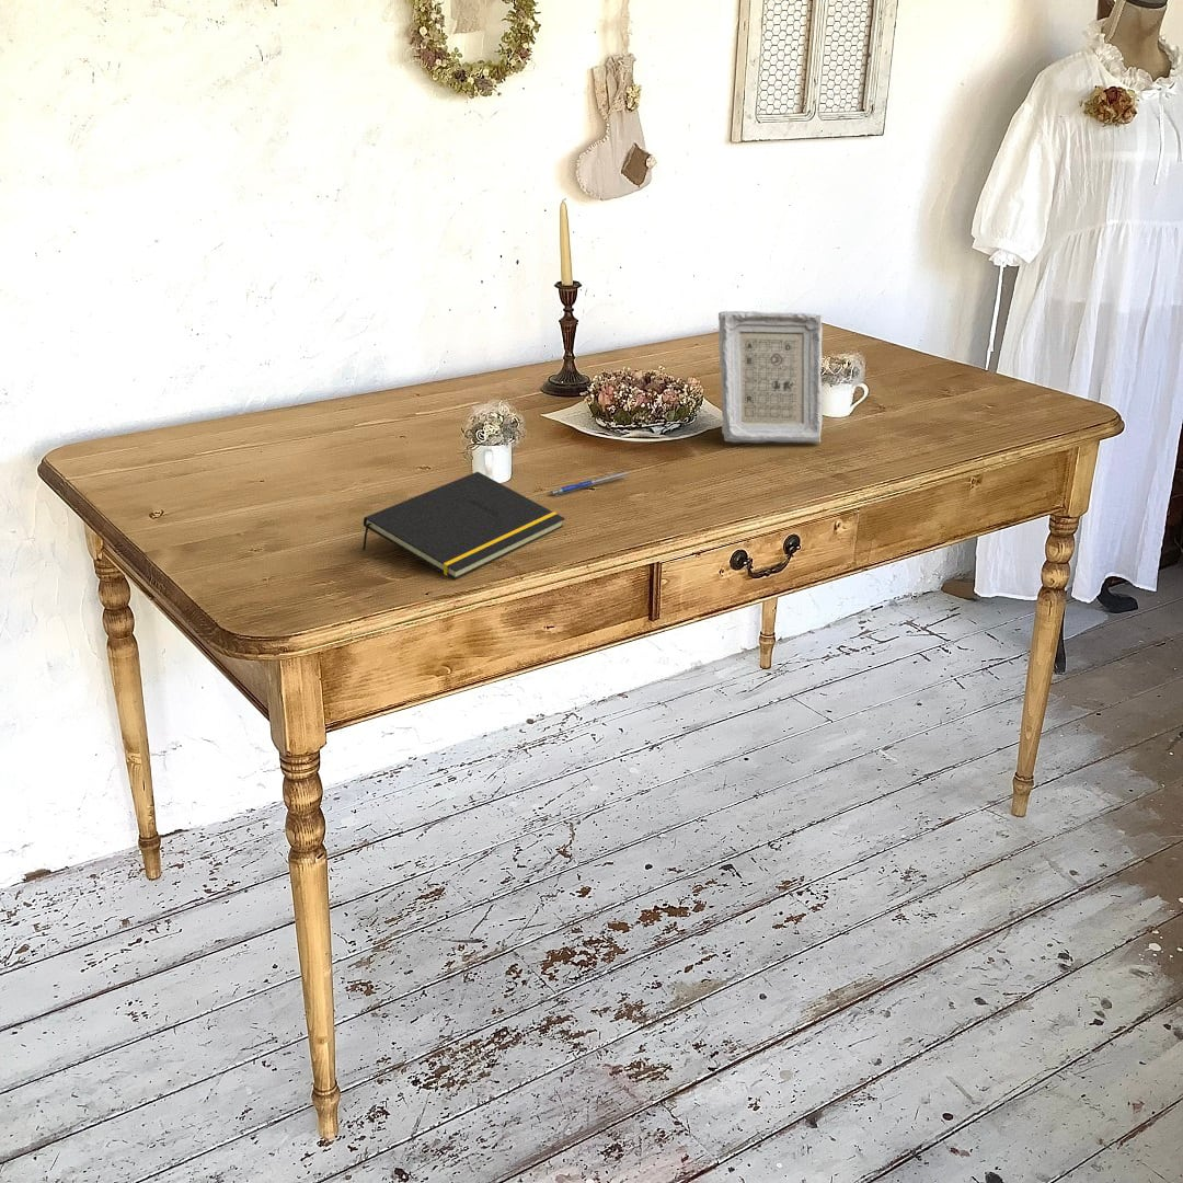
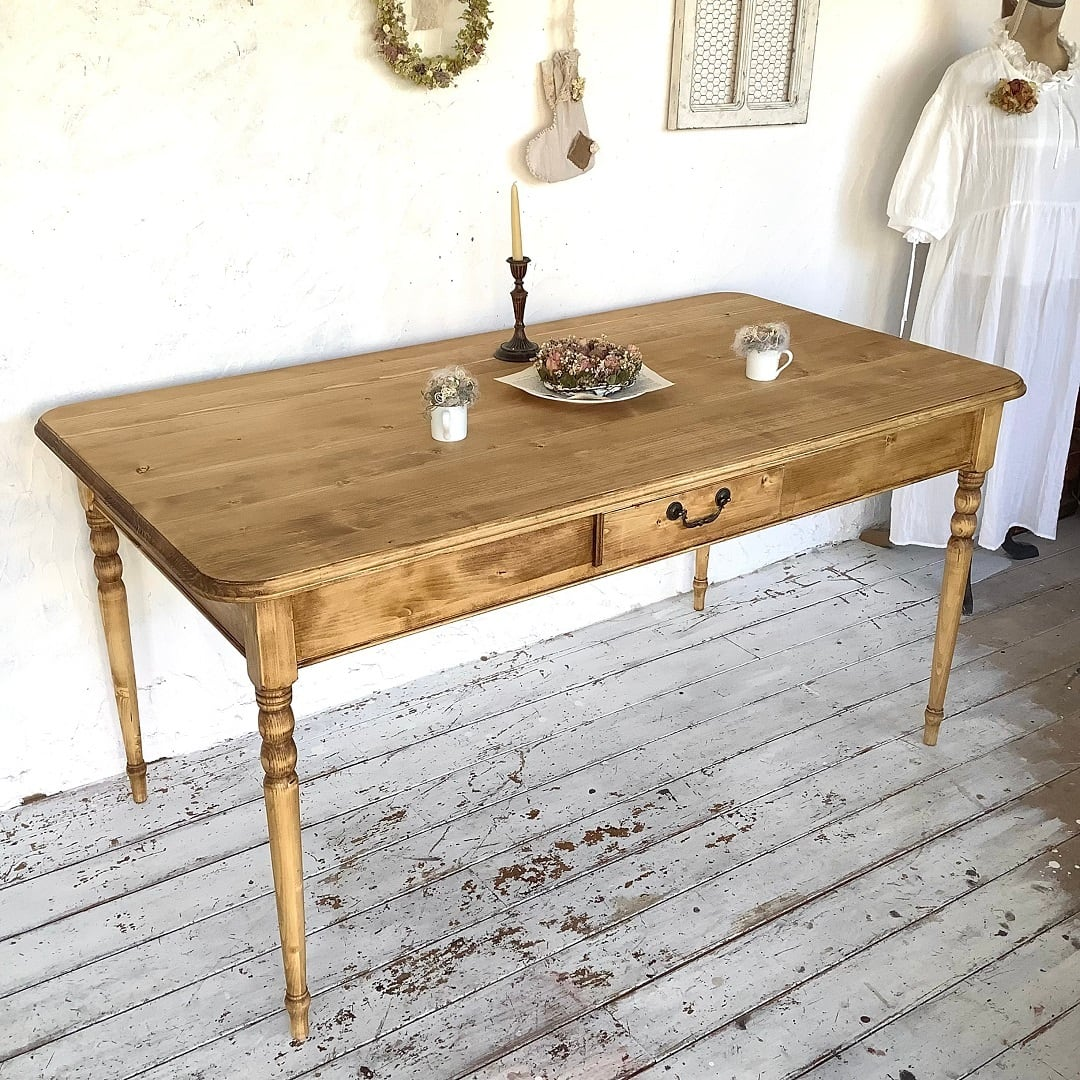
- pen (590, 482)
- picture frame (769, 377)
- notepad (467, 521)
